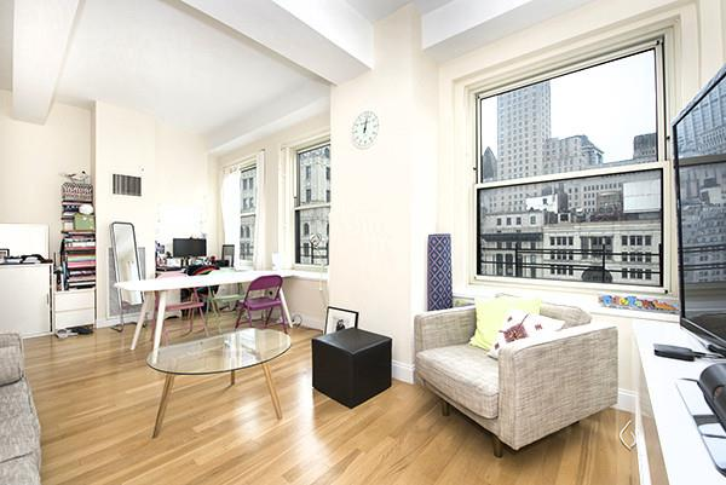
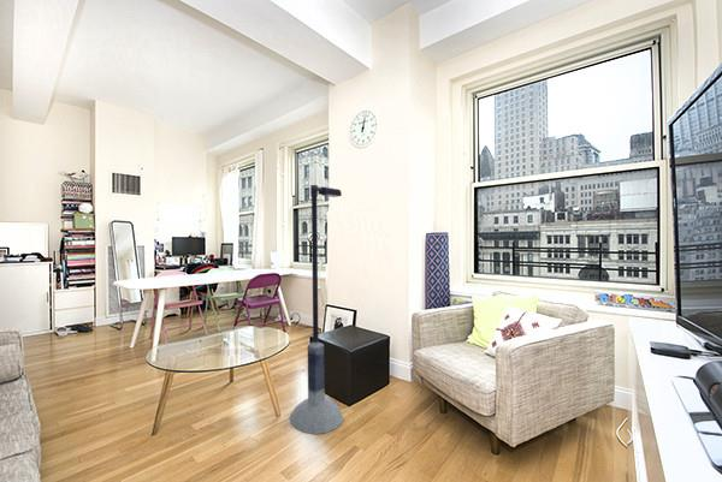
+ floor lamp (316, 300)
